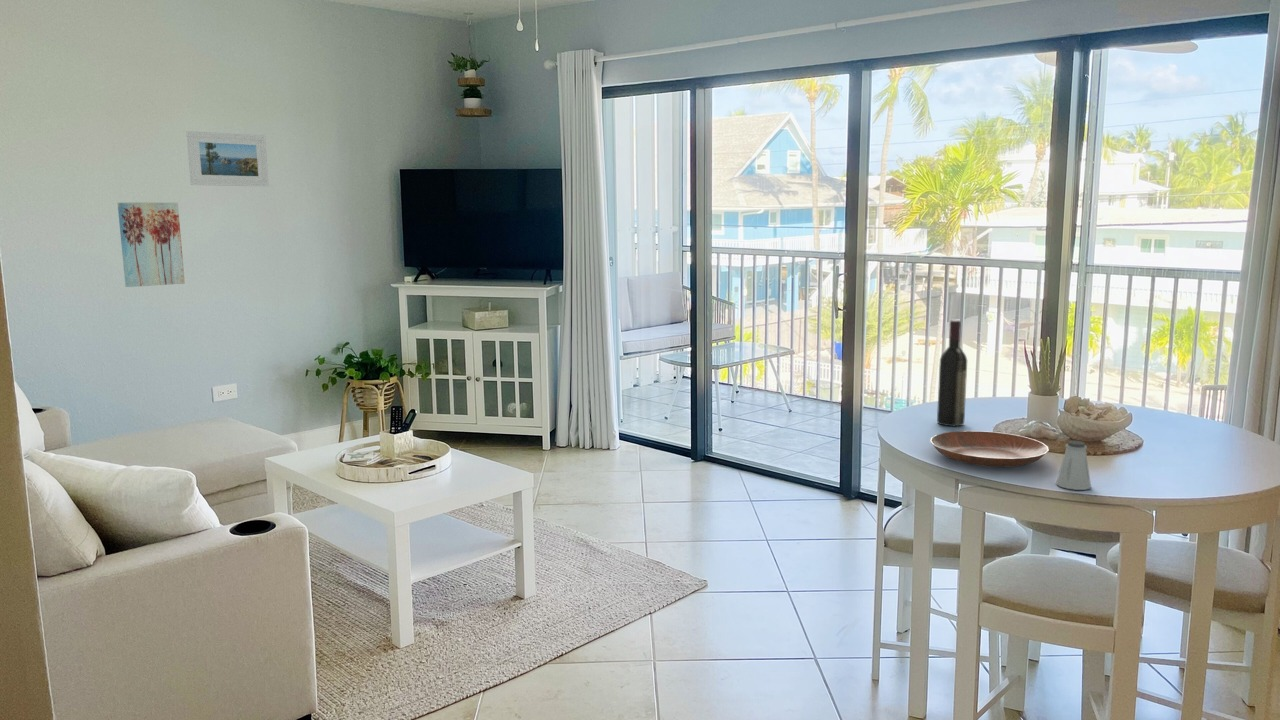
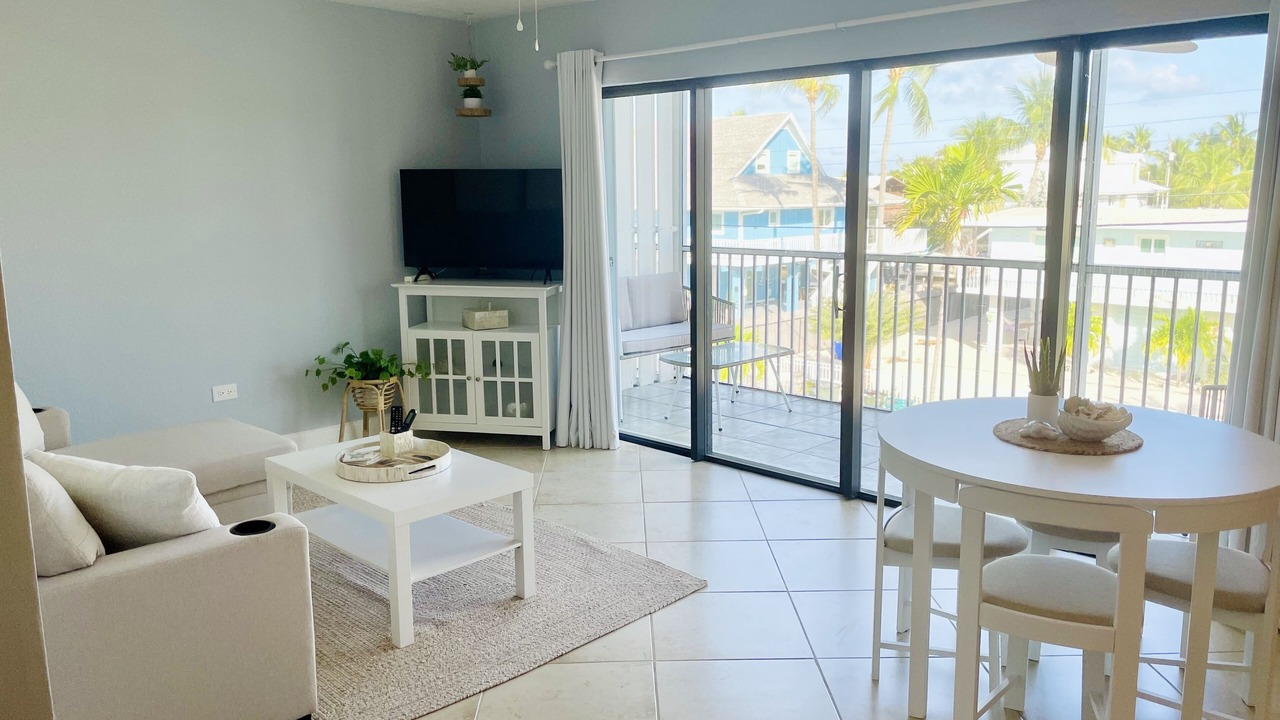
- wine bottle (952, 372)
- saltshaker (1074, 463)
- bowl (987, 450)
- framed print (228, 159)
- wall art (152, 244)
